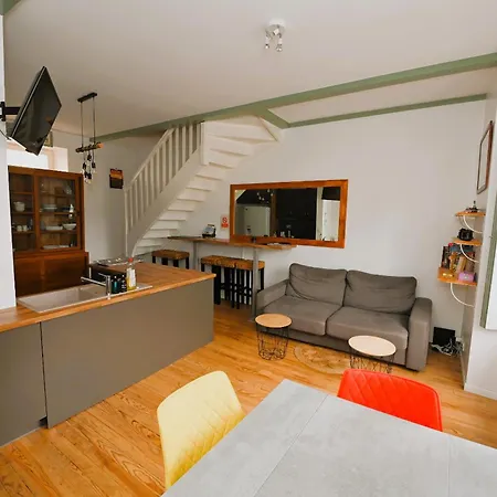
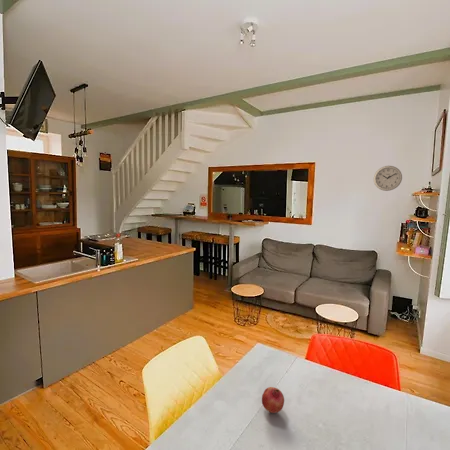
+ wall clock (387, 178)
+ fruit (273, 397)
